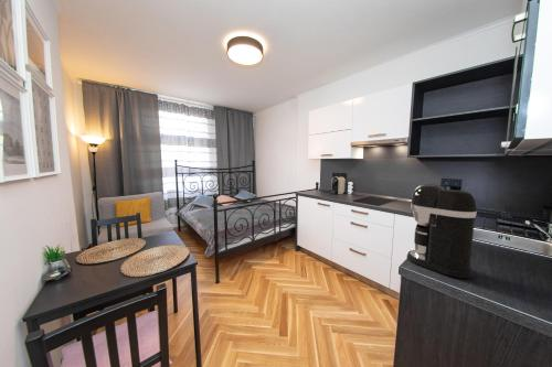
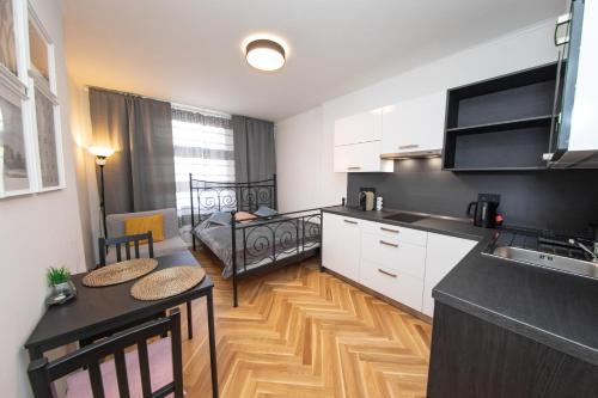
- coffee maker (439, 225)
